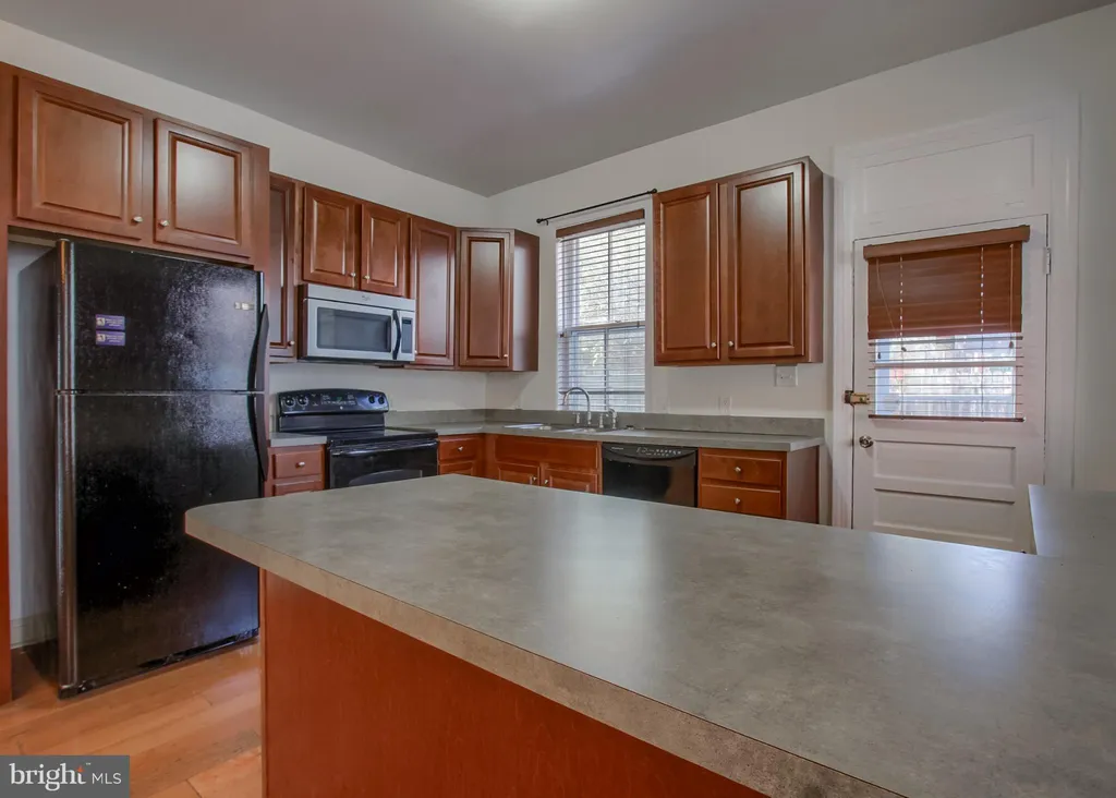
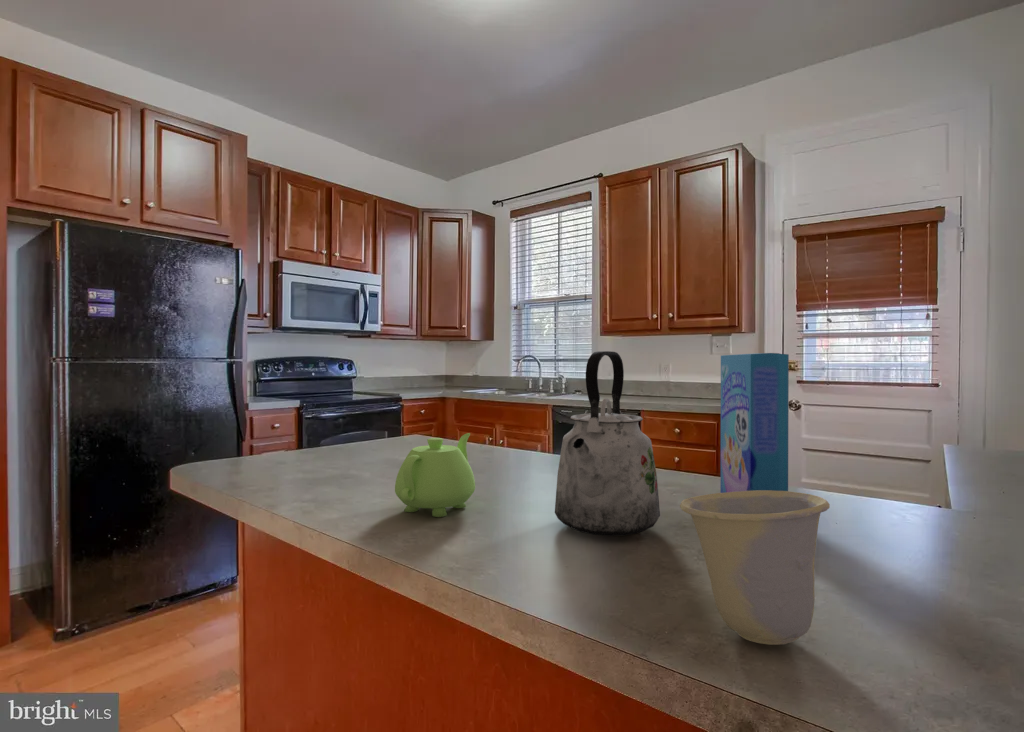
+ teapot (438, 472)
+ kettle (600, 441)
+ cereal box (750, 433)
+ cup (750, 561)
